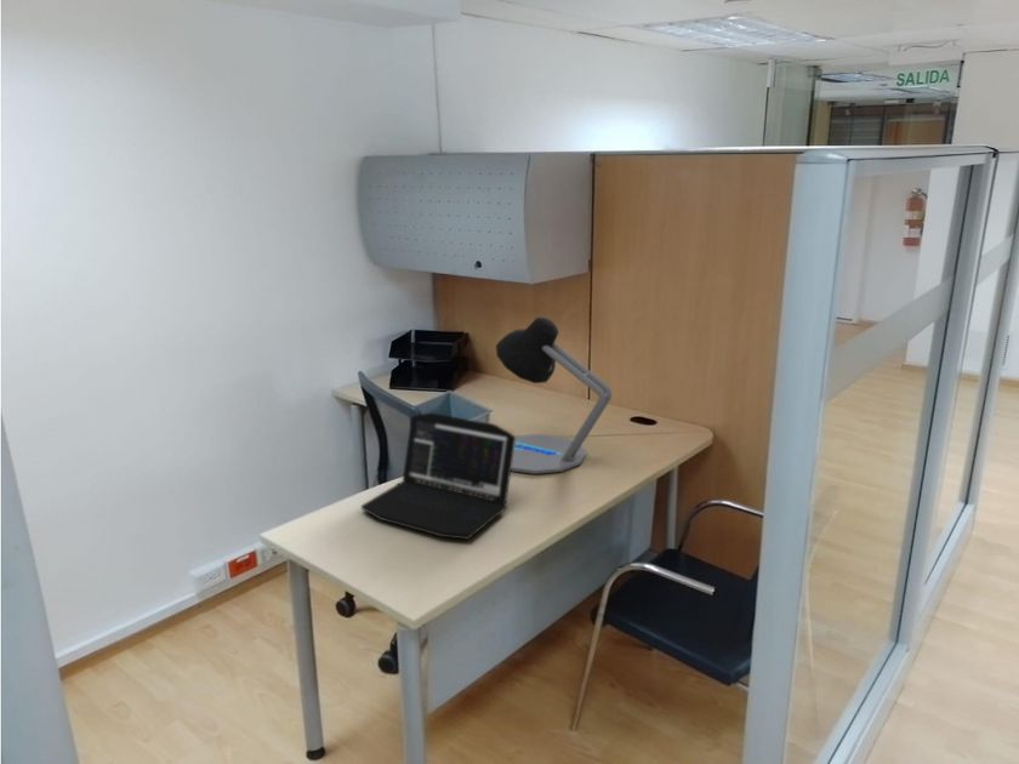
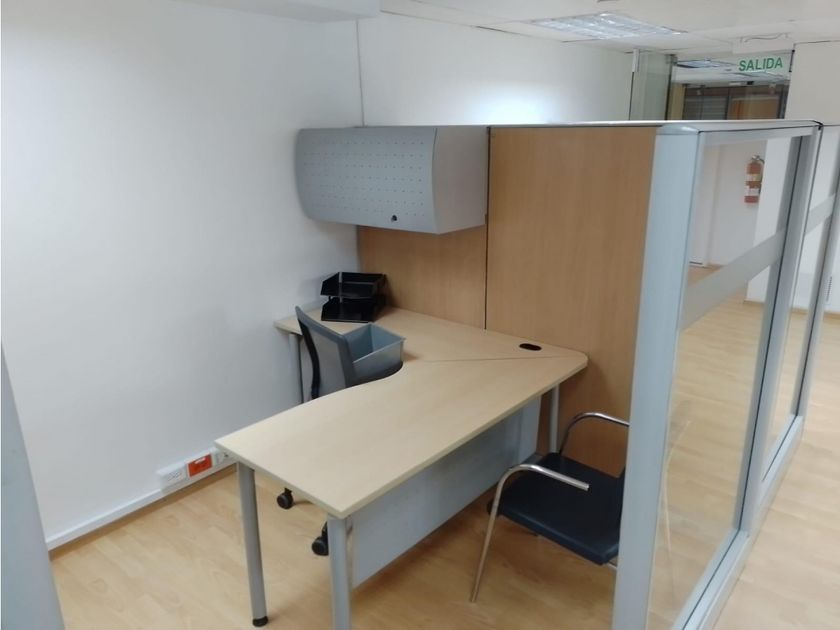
- laptop (437, 472)
- desk lamp (546, 381)
